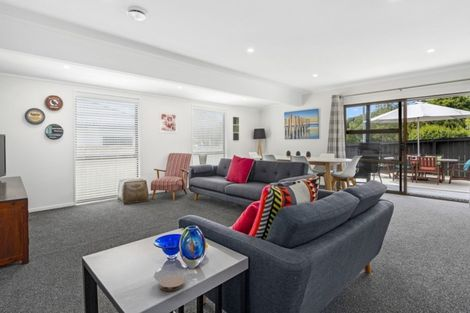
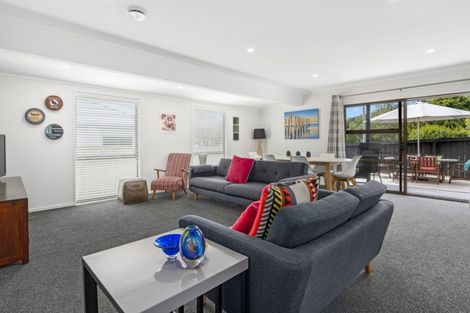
- coaster (172, 282)
